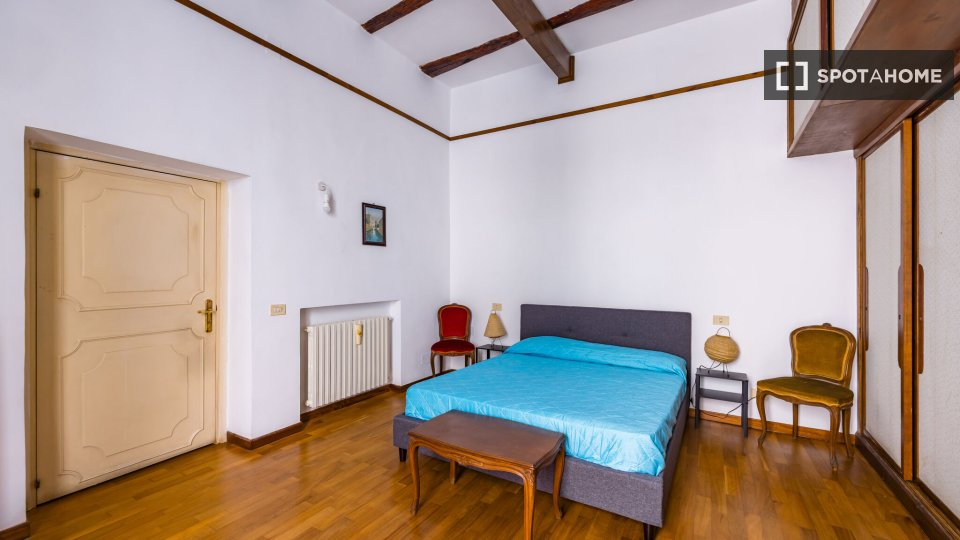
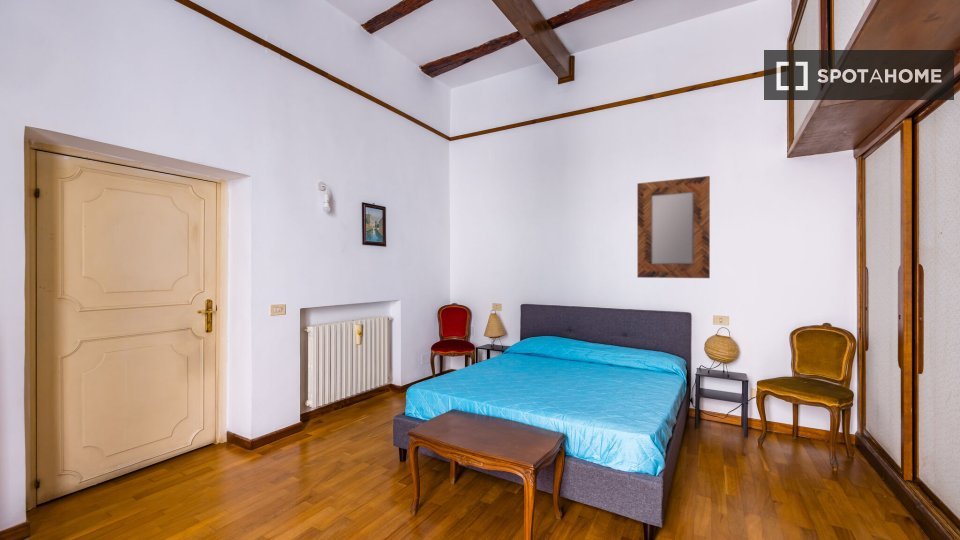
+ home mirror (672, 229)
